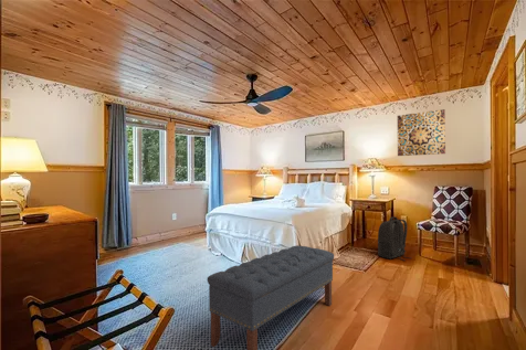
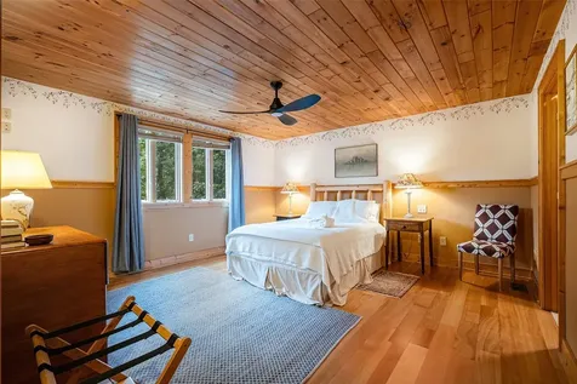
- backpack (394, 236)
- wall art (420, 134)
- bench (278, 291)
